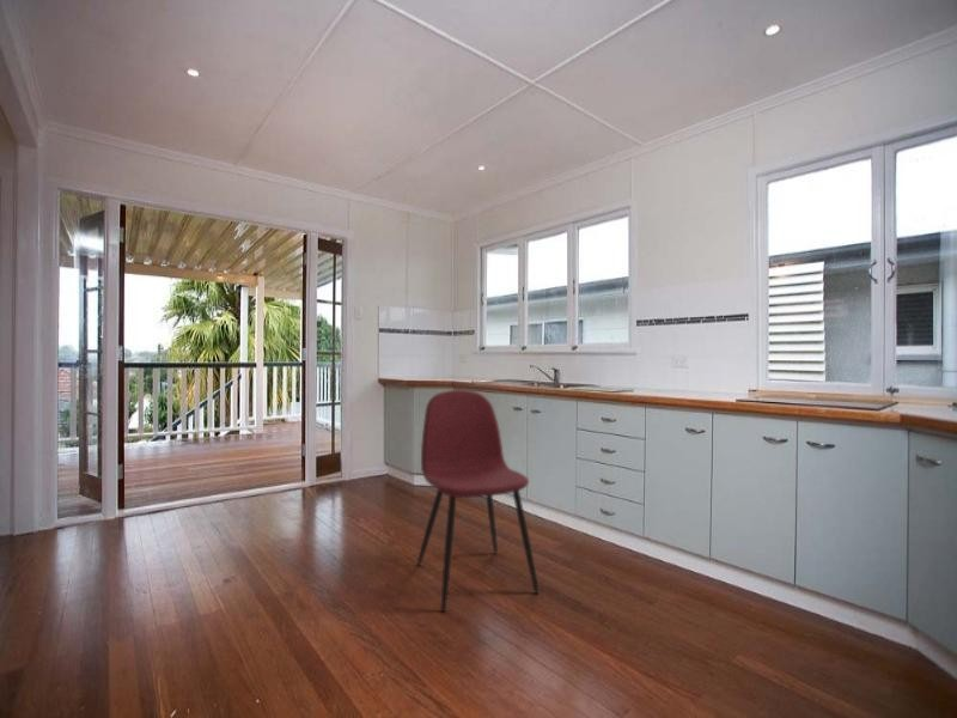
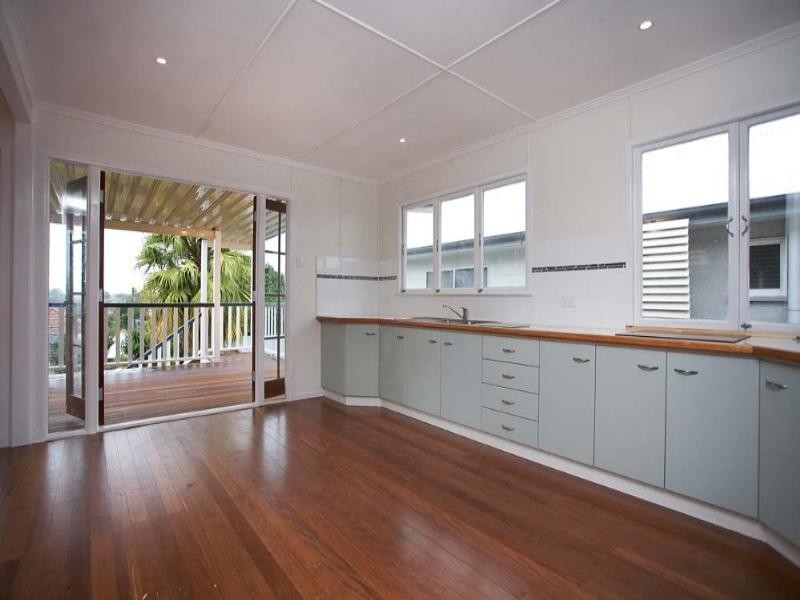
- dining chair (471, 485)
